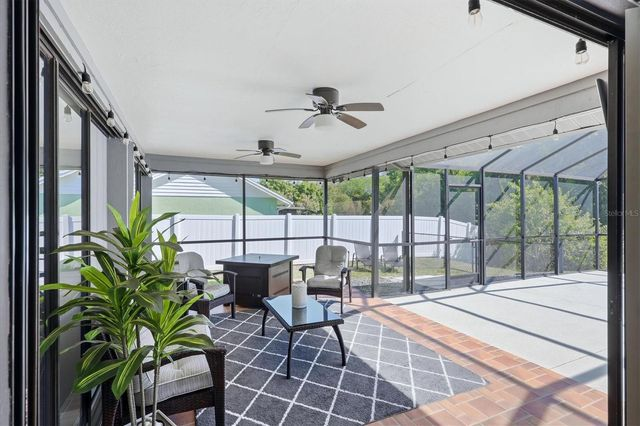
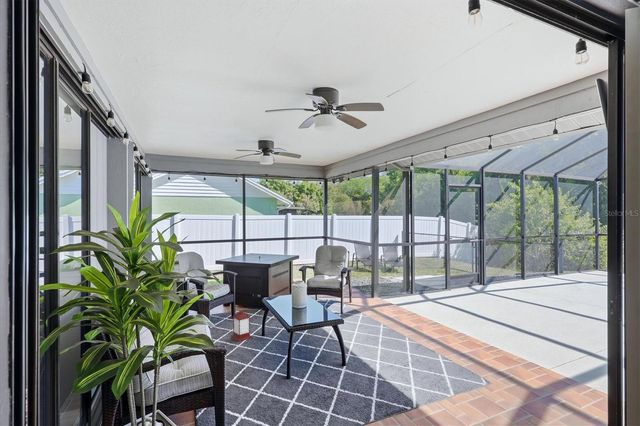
+ lantern (241, 321)
